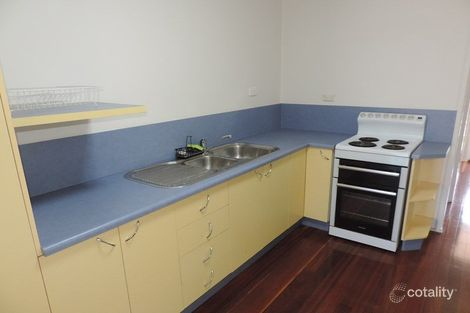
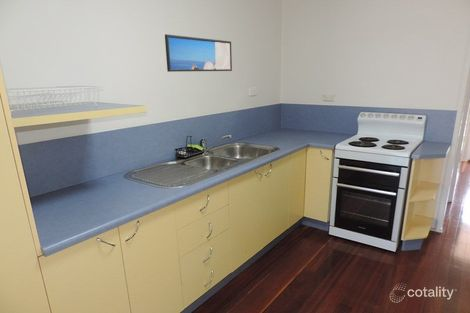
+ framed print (202, 55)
